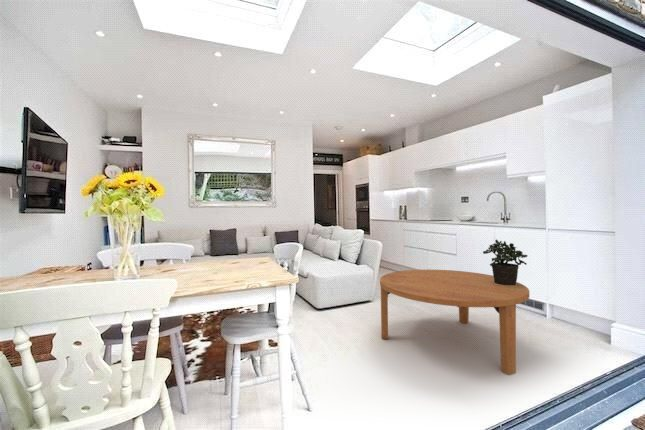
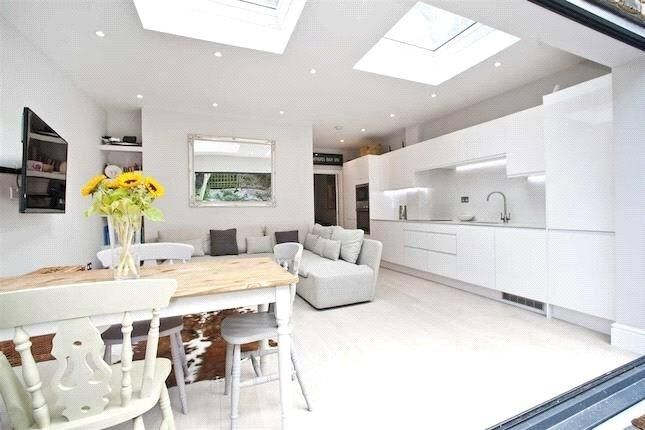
- potted plant (502, 260)
- coffee table (448, 305)
